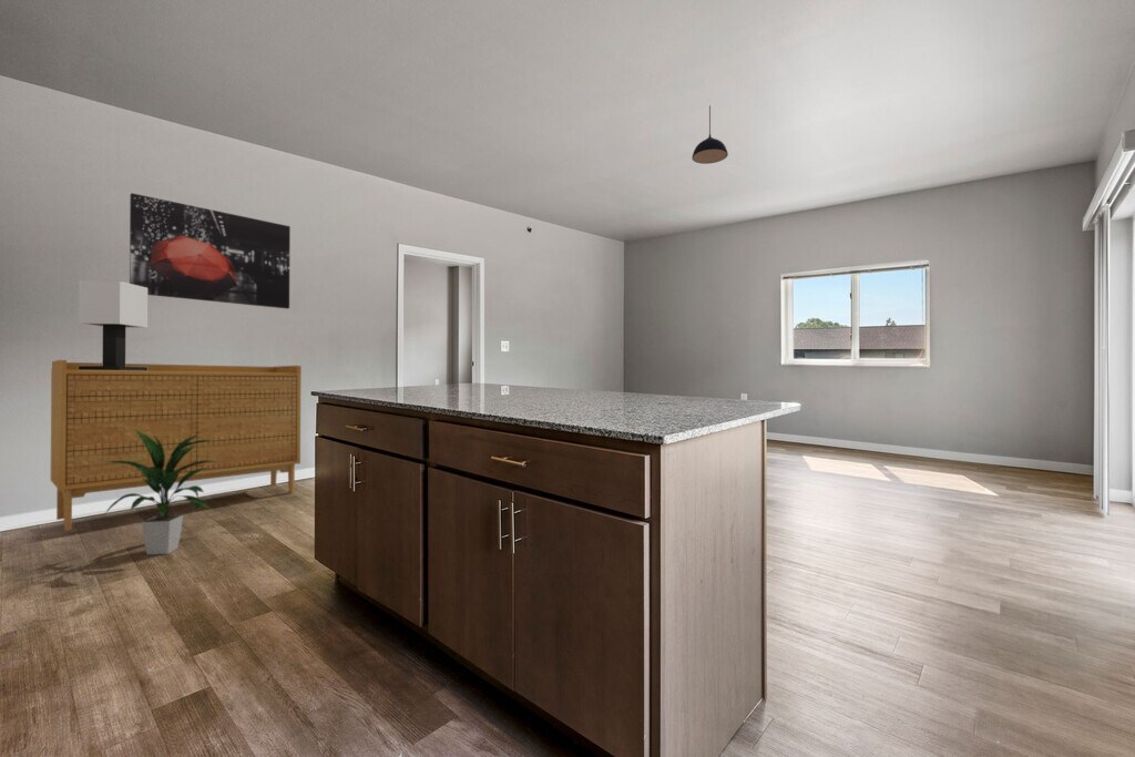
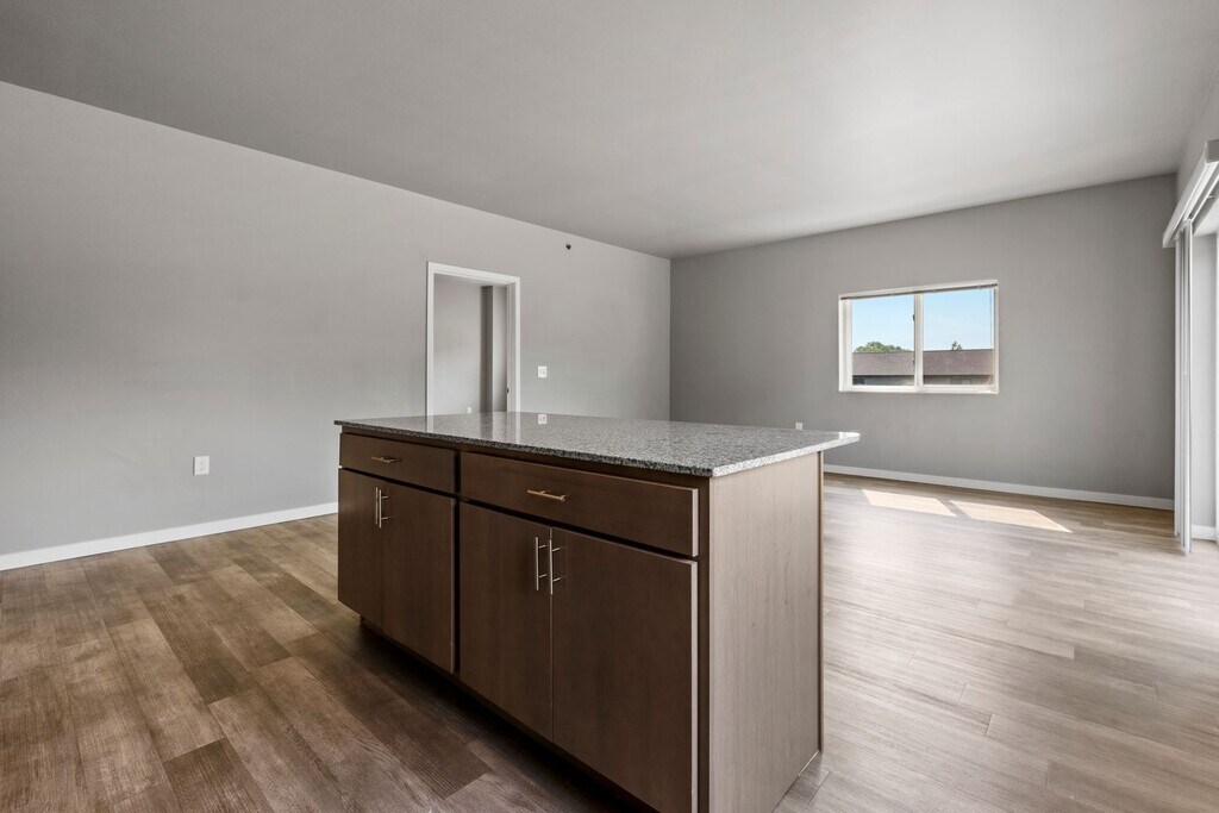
- sideboard (187, 434)
- indoor plant (167, 488)
- wall art (216, 256)
- pendant light (709, 131)
- table lamp (114, 327)
